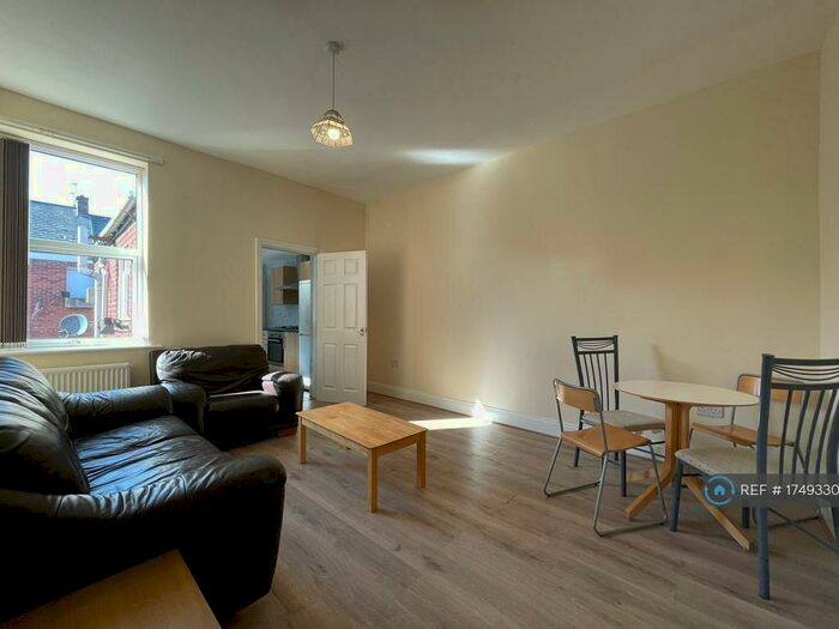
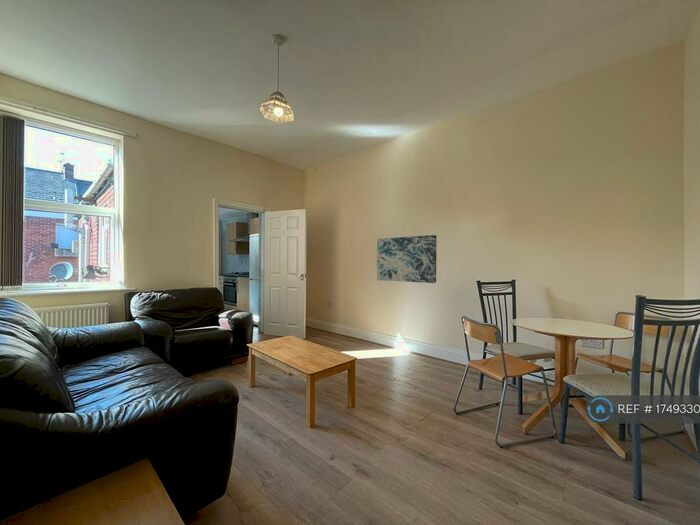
+ wall art (404, 259)
